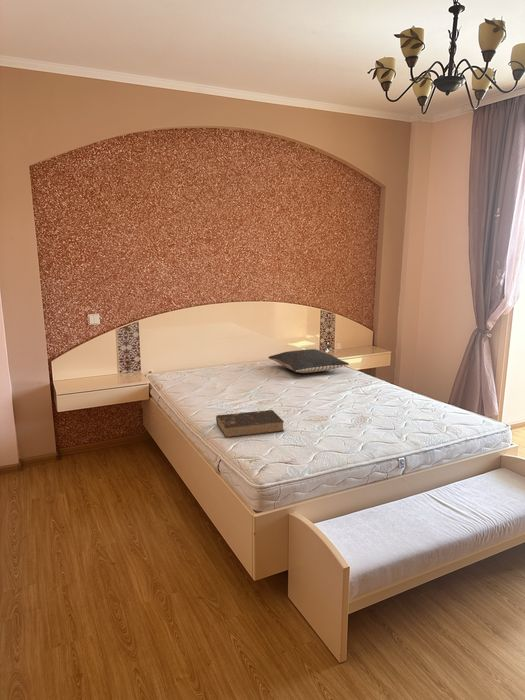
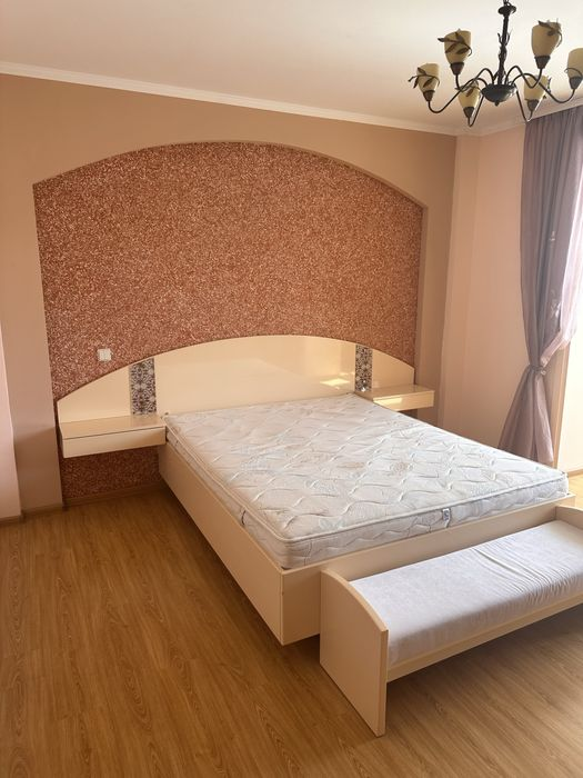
- book (249, 422)
- pillow (307, 360)
